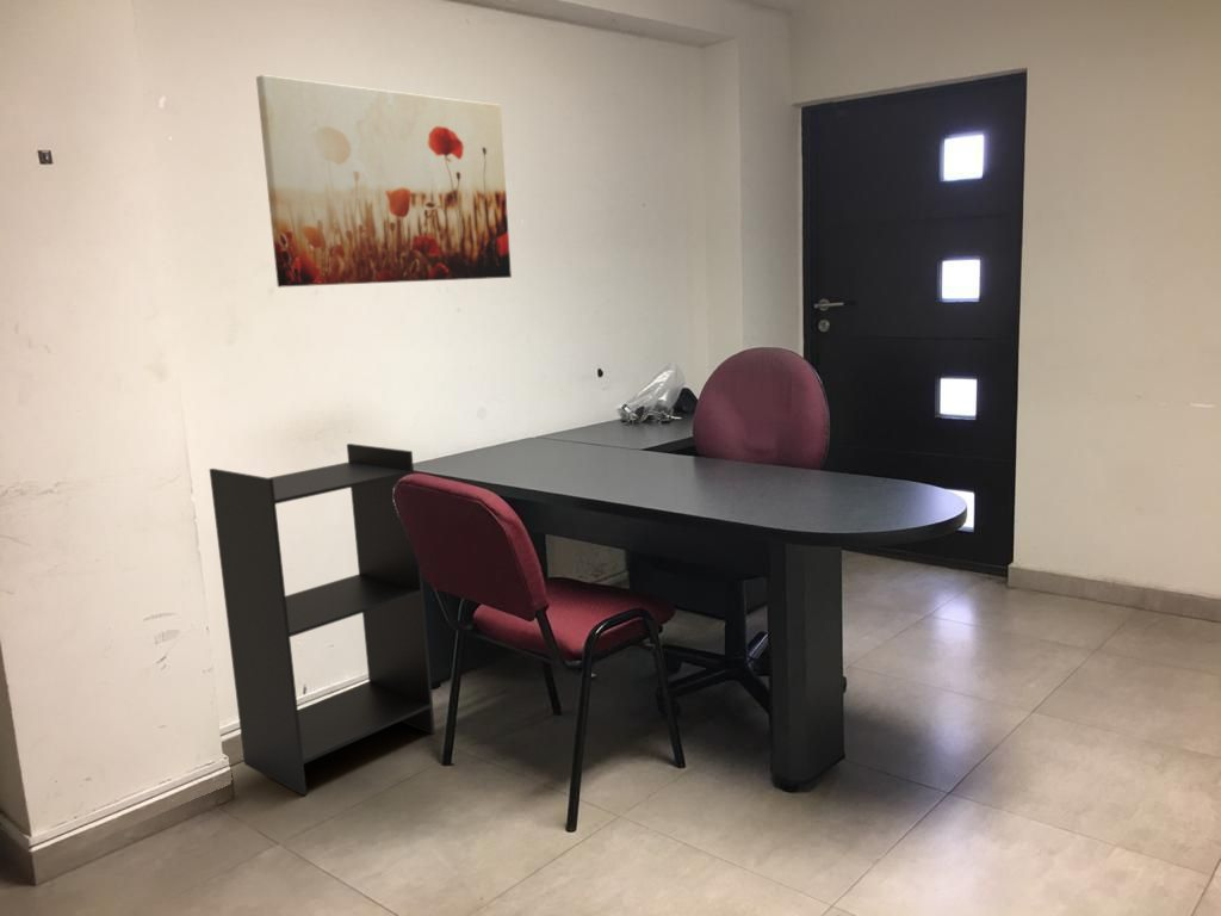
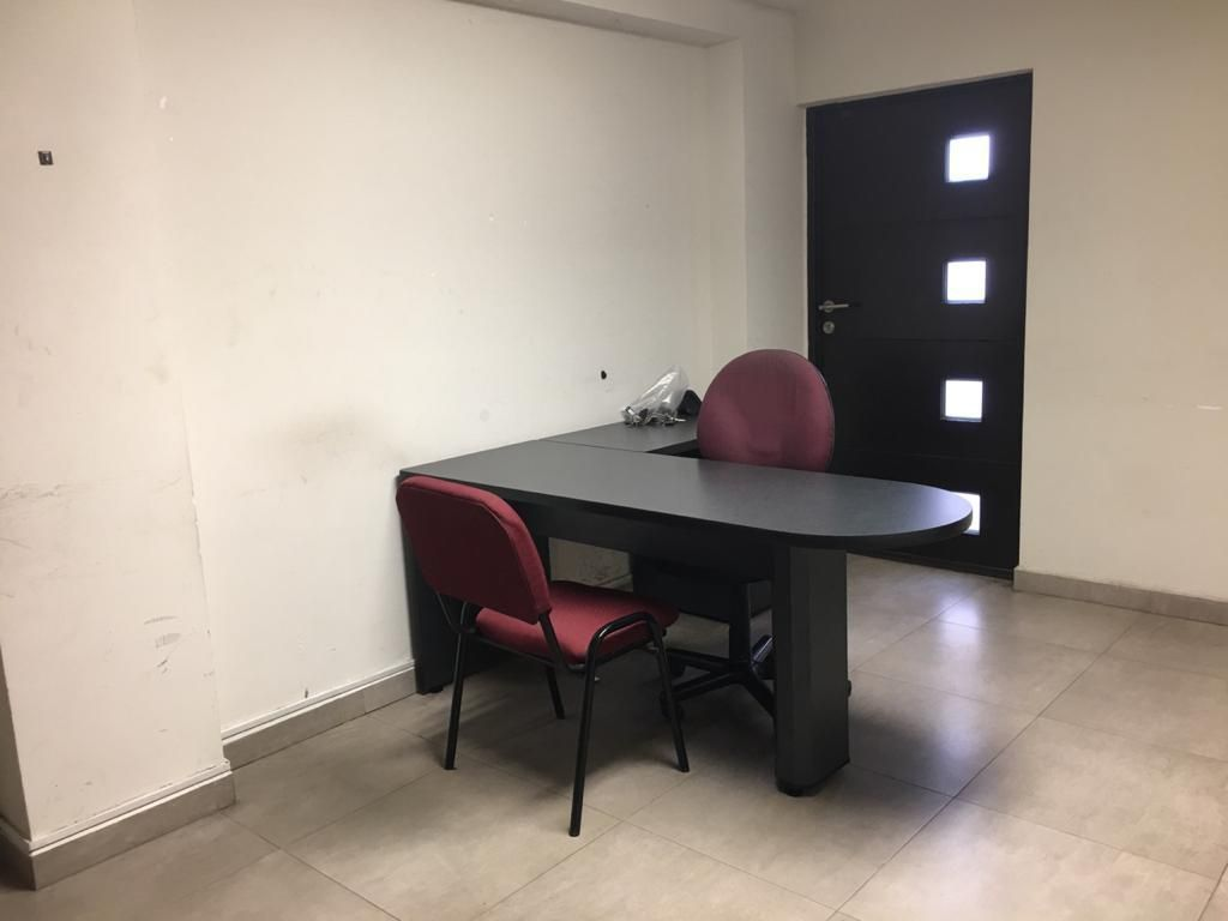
- bookshelf (328, 607)
- wall art (398, 188)
